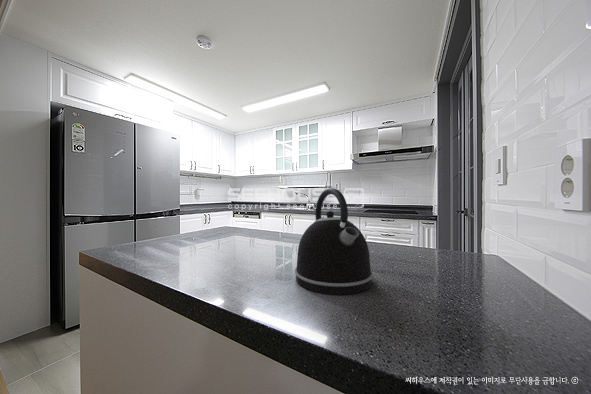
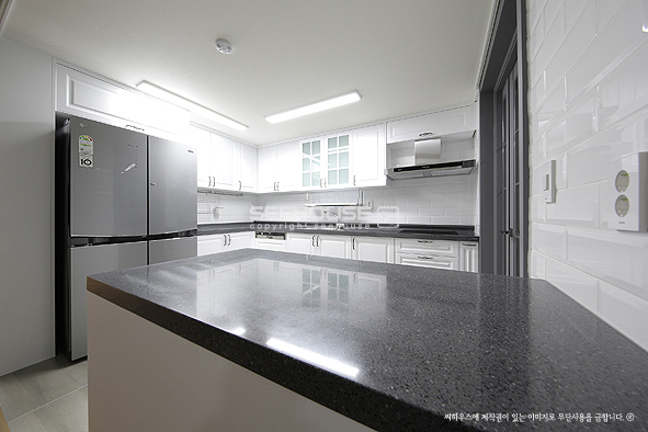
- kettle (332, 233)
